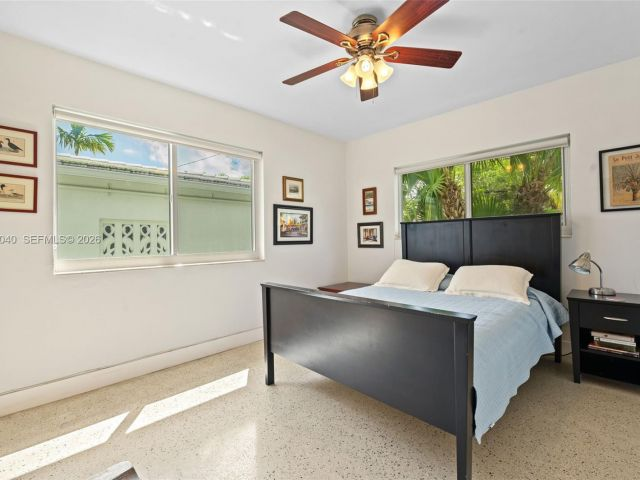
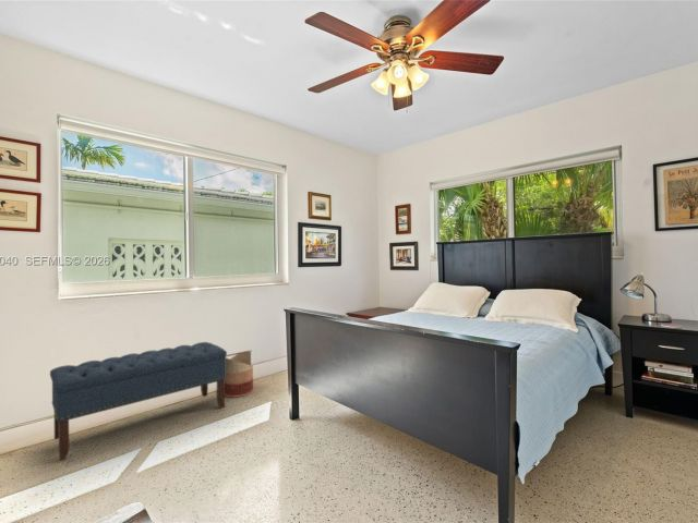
+ bench (146, 388)
+ basket (238, 372)
